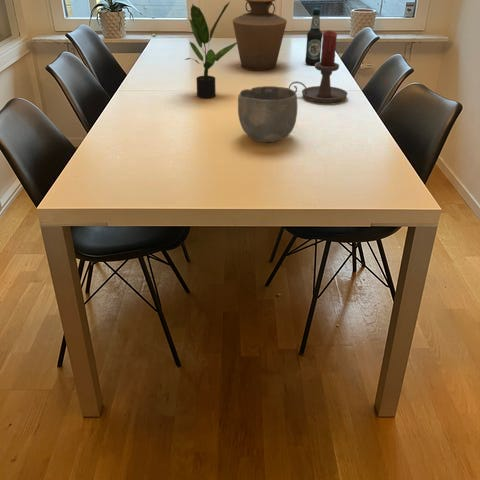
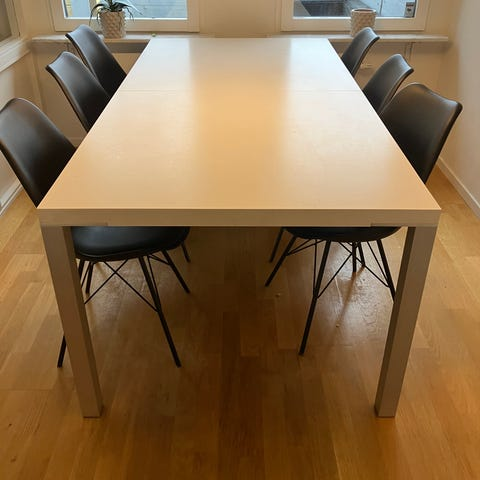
- potted plant (211, 49)
- candle holder (320, 65)
- vase (259, 33)
- bowl (267, 115)
- bottle (314, 36)
